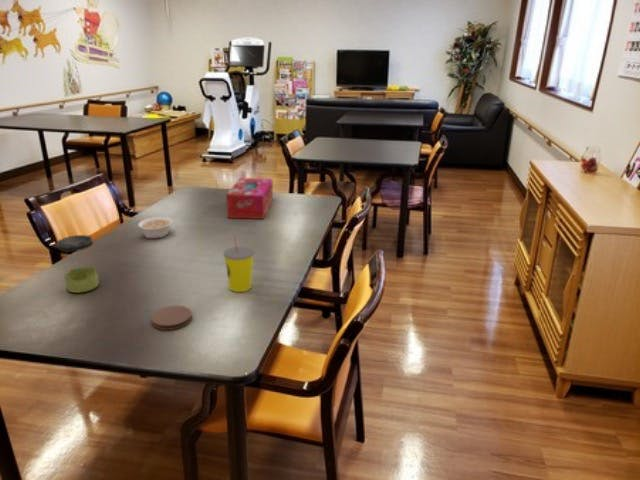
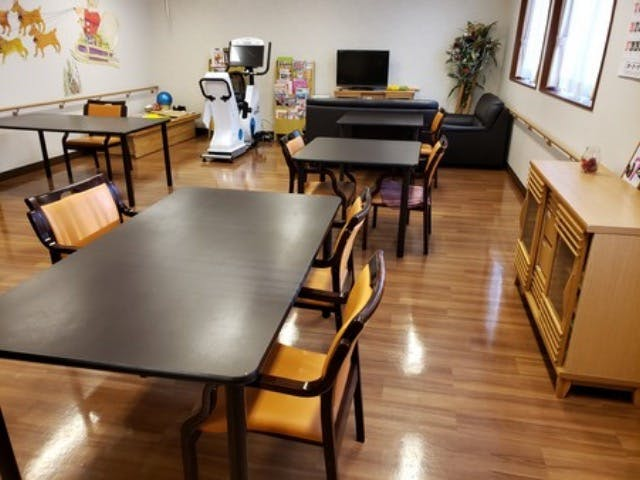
- legume (155, 227)
- coaster (172, 317)
- straw (239, 262)
- tissue box (251, 197)
- jar (78, 263)
